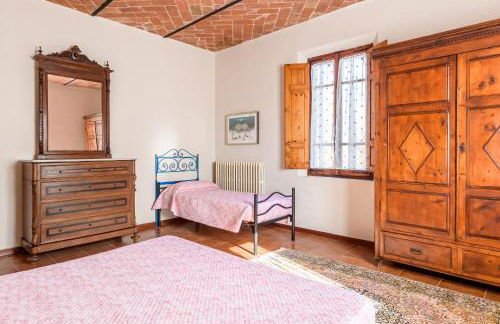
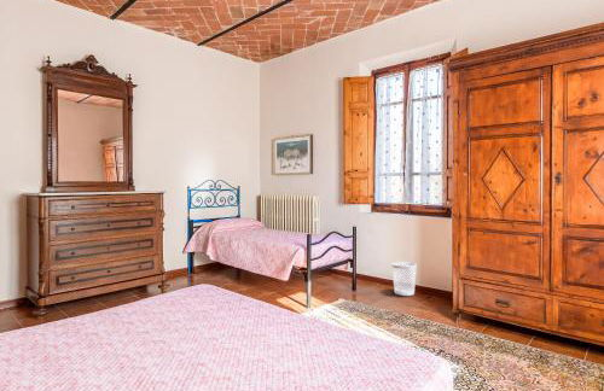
+ wastebasket (403, 278)
